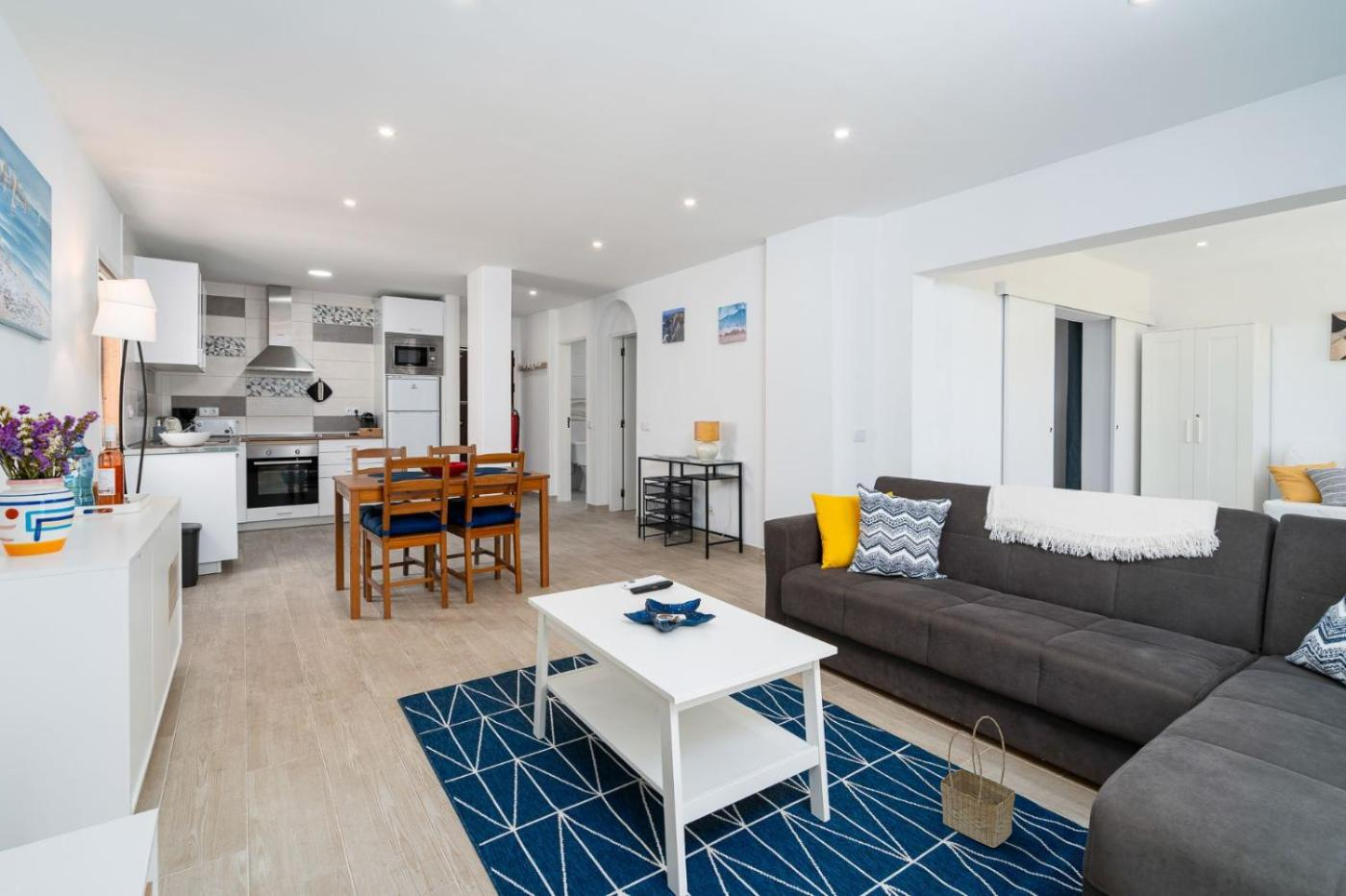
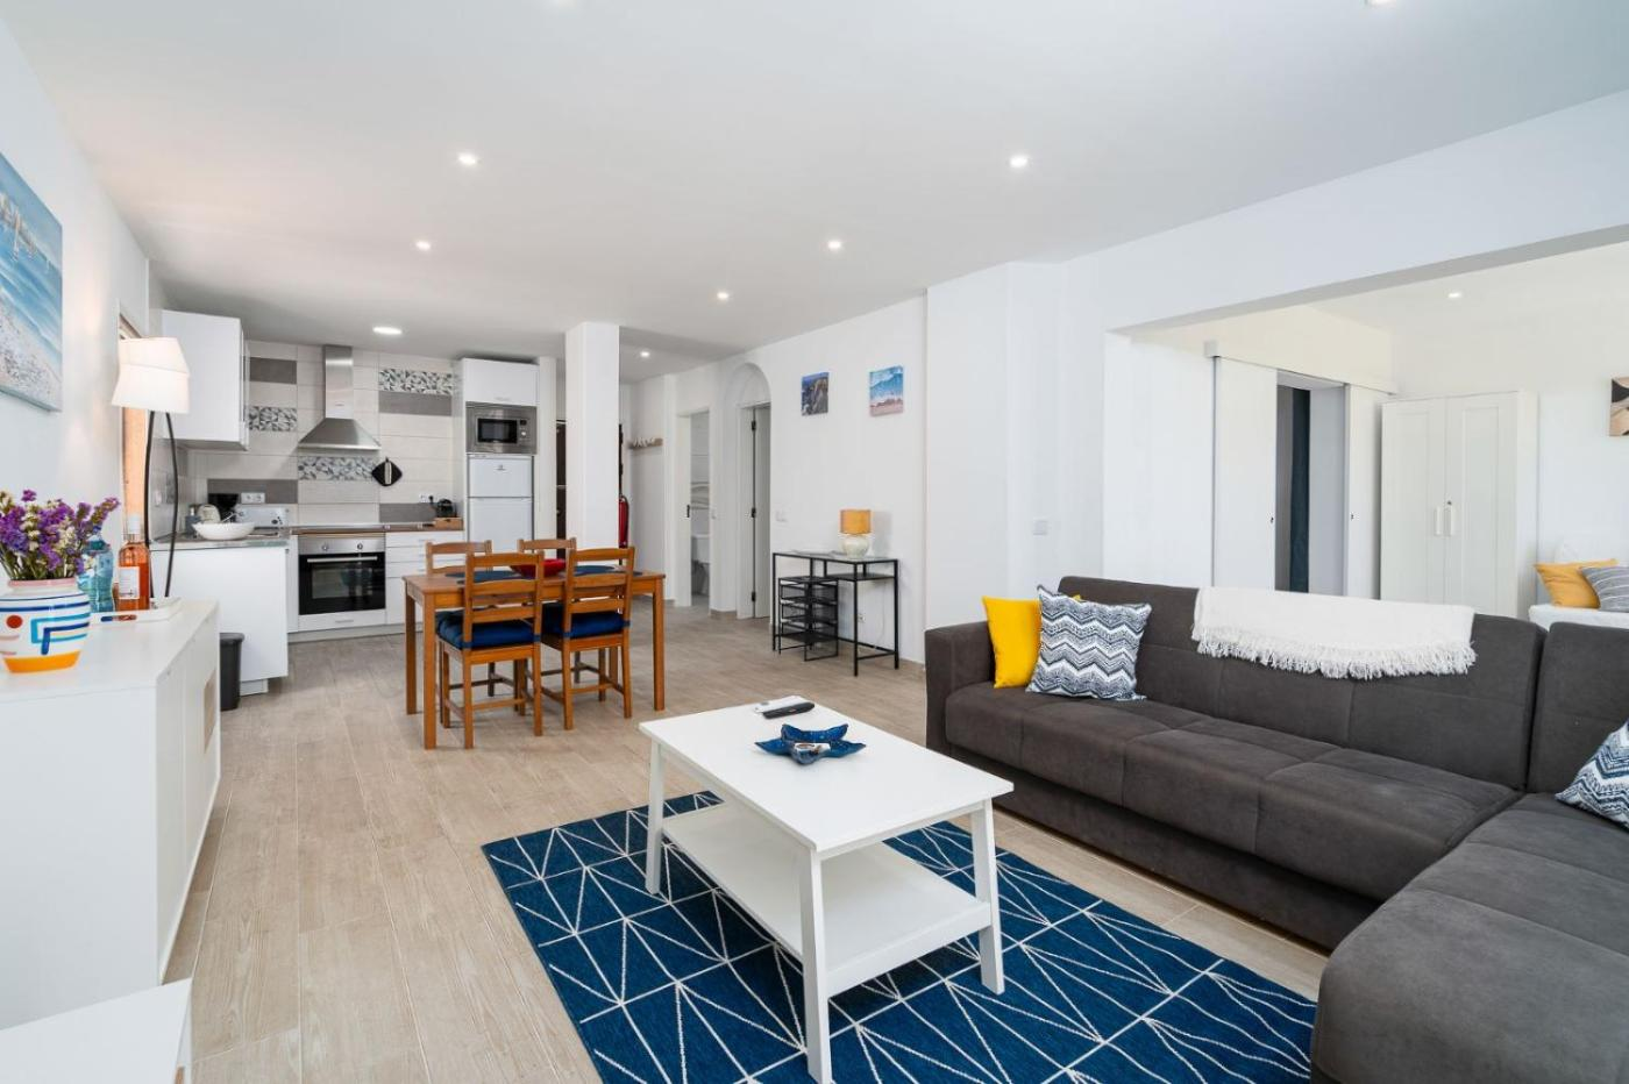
- basket (976, 775)
